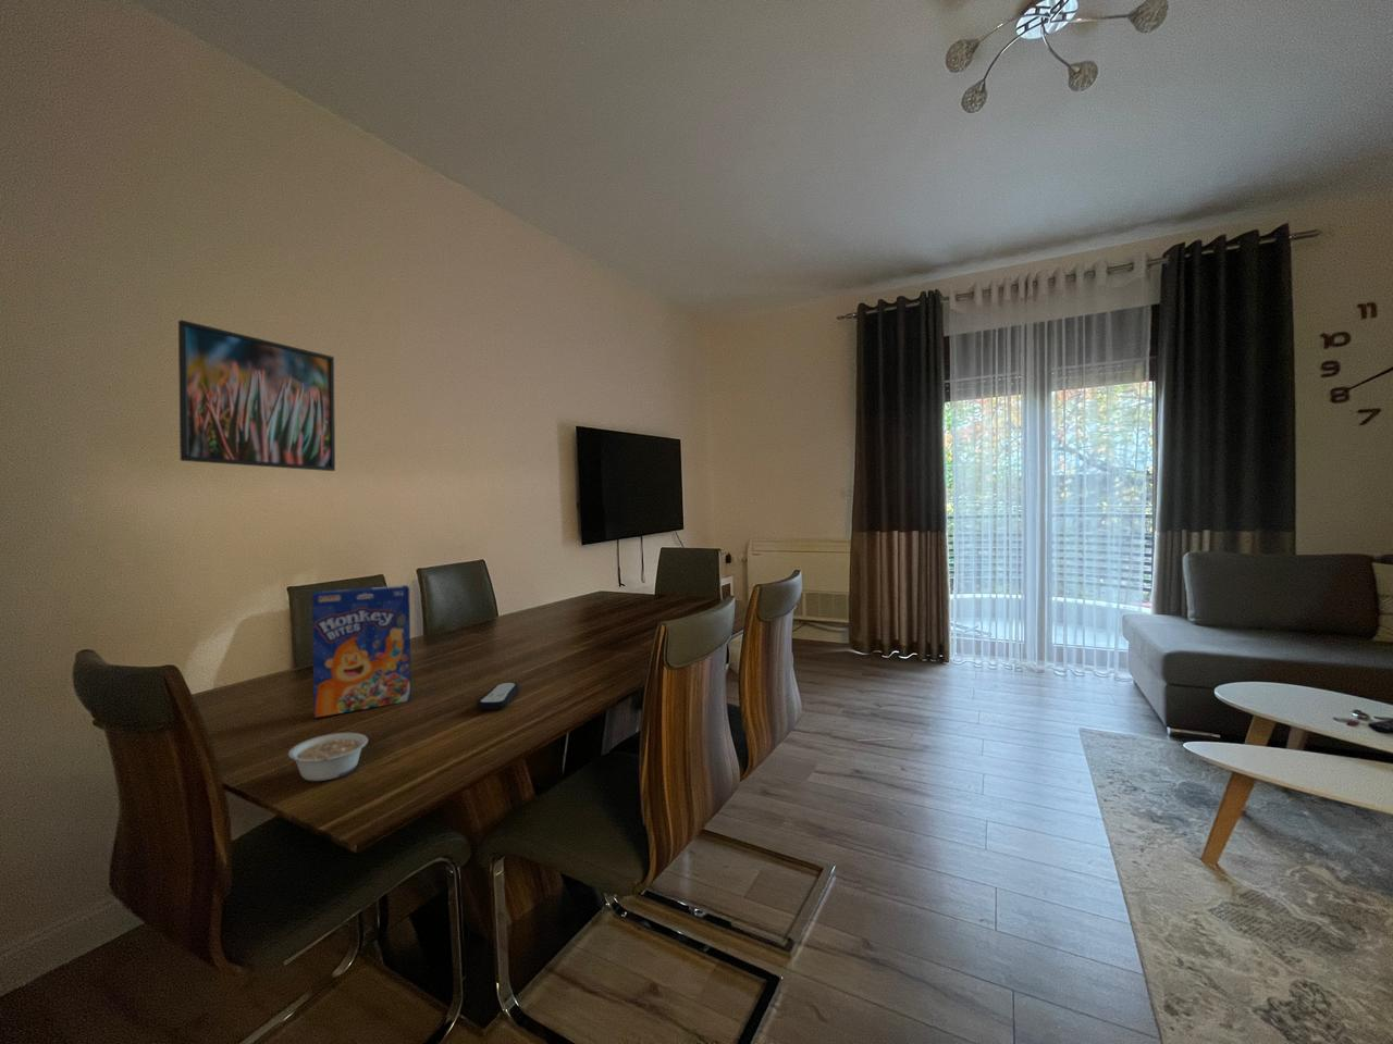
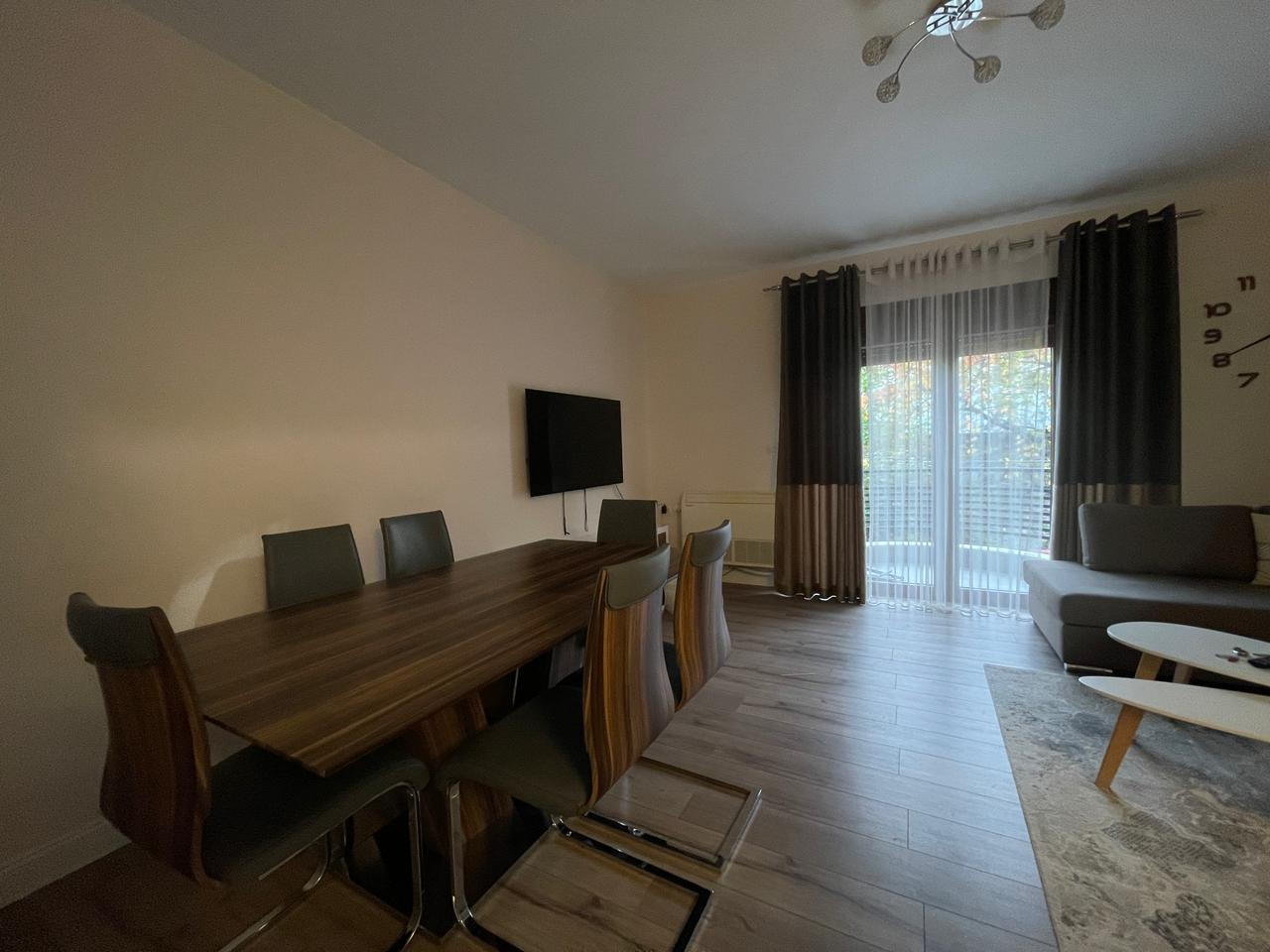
- cereal box (362, 647)
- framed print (264, 404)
- legume (331, 756)
- remote control (499, 695)
